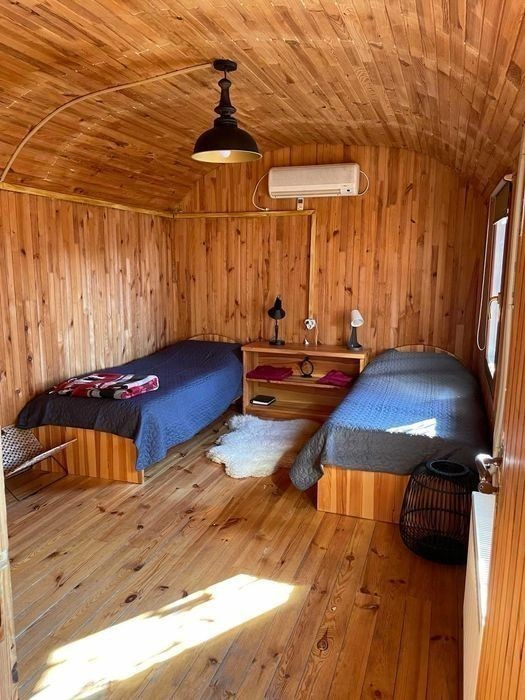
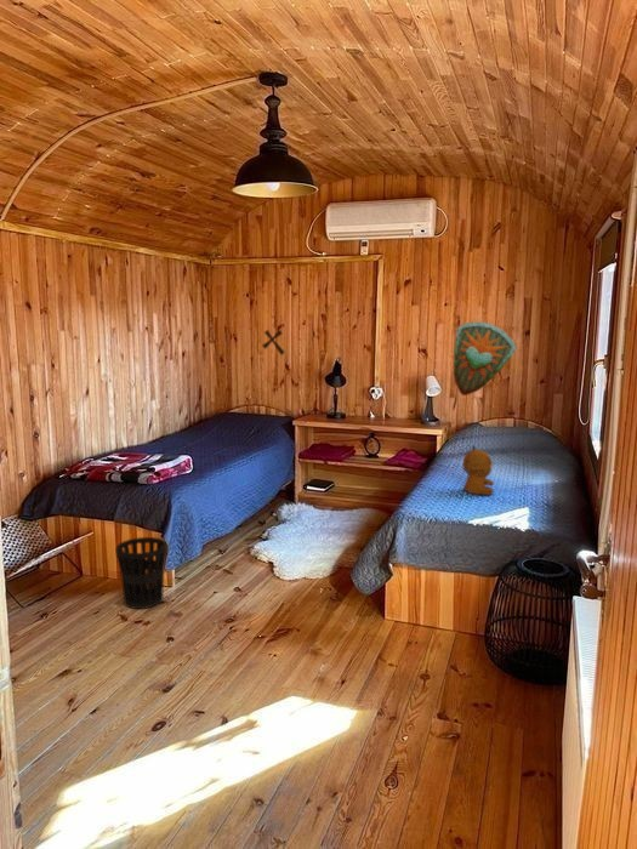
+ wastebasket (142, 572)
+ stuffed bear (477, 468)
+ decorative cross (275, 347)
+ decorative shield (477, 348)
